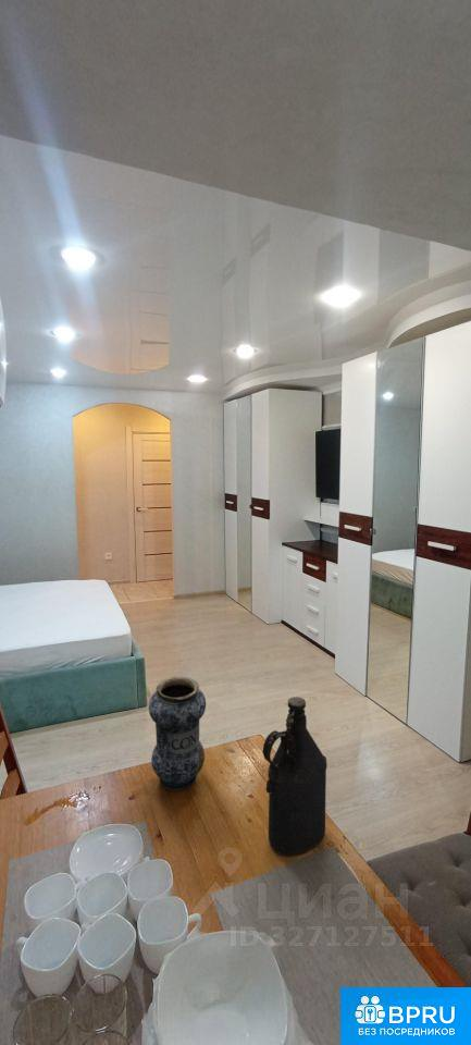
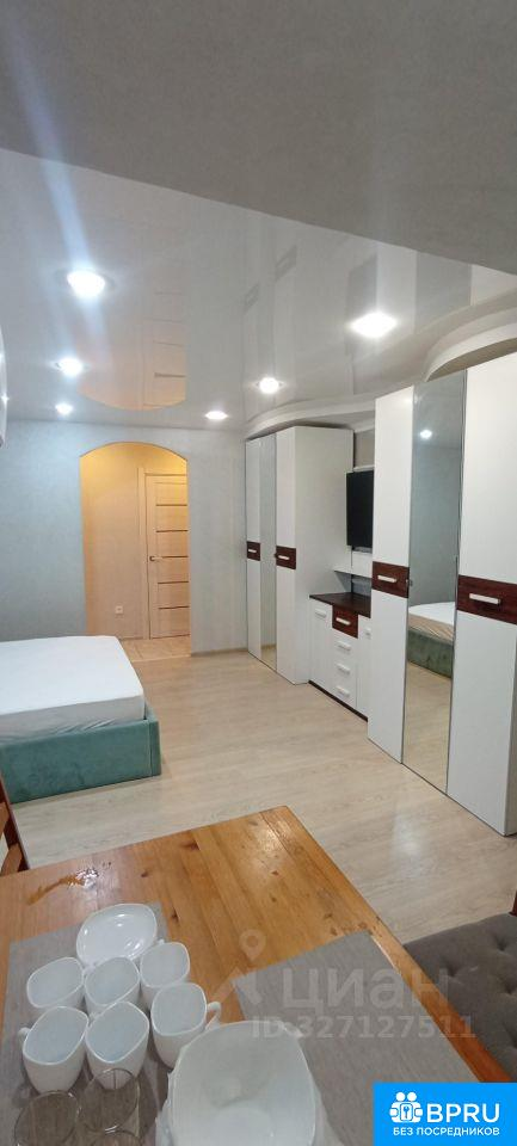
- bottle (297, 769)
- vase (177, 734)
